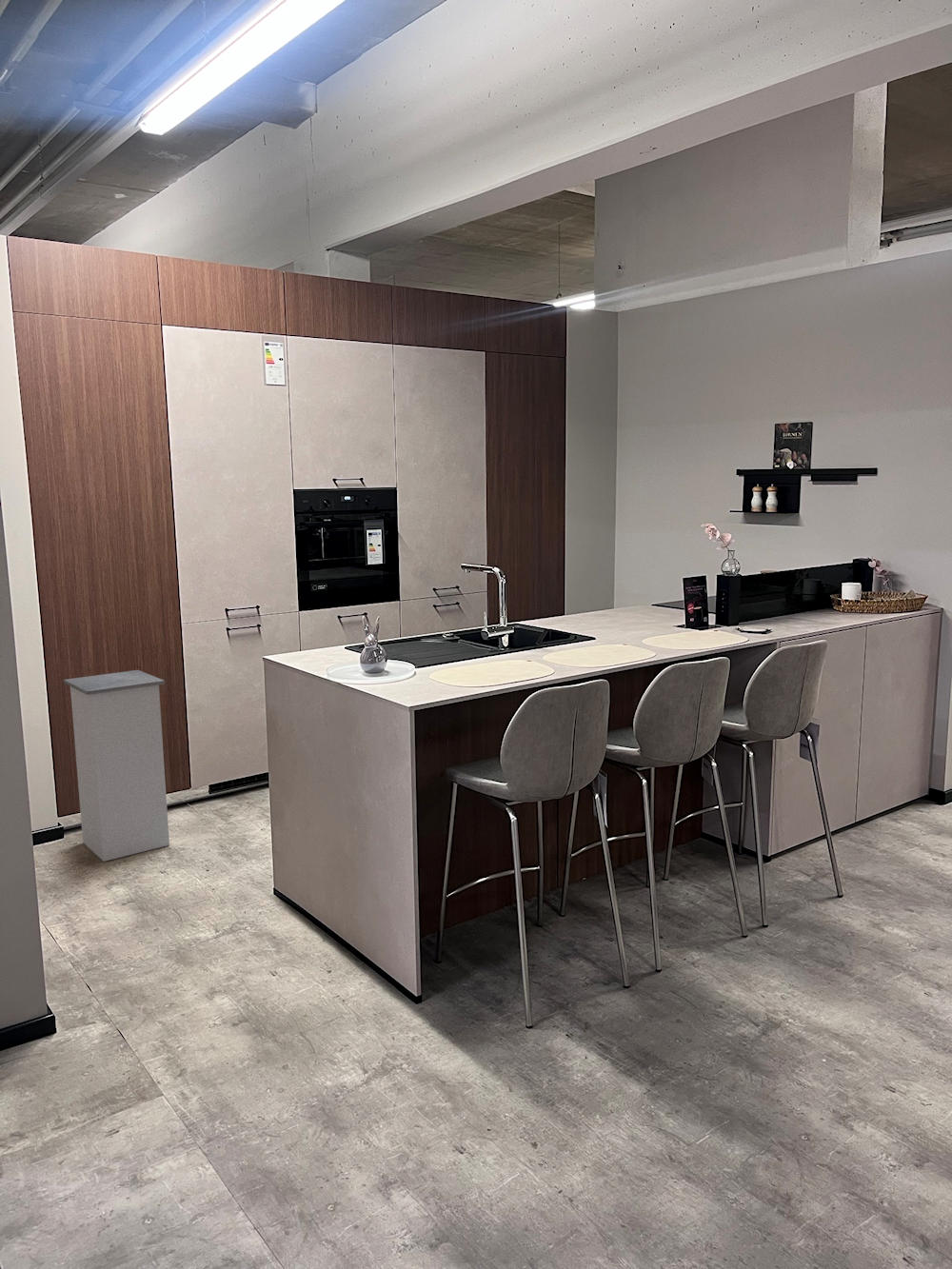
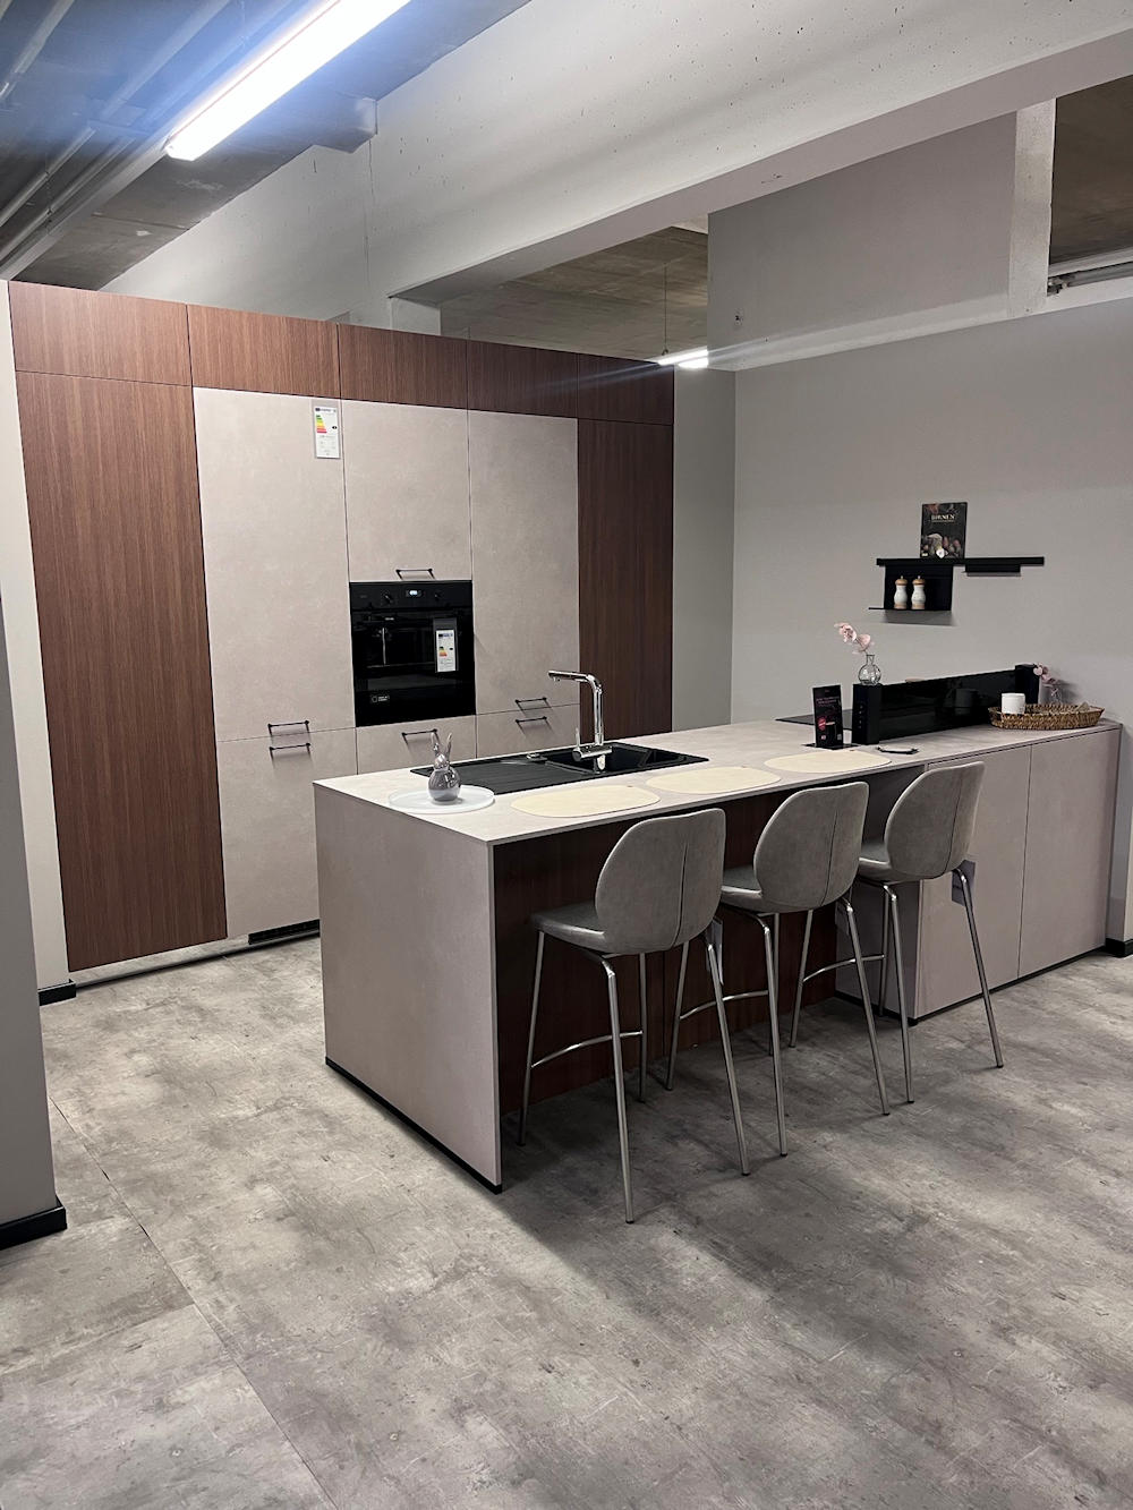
- trash can (119, 761)
